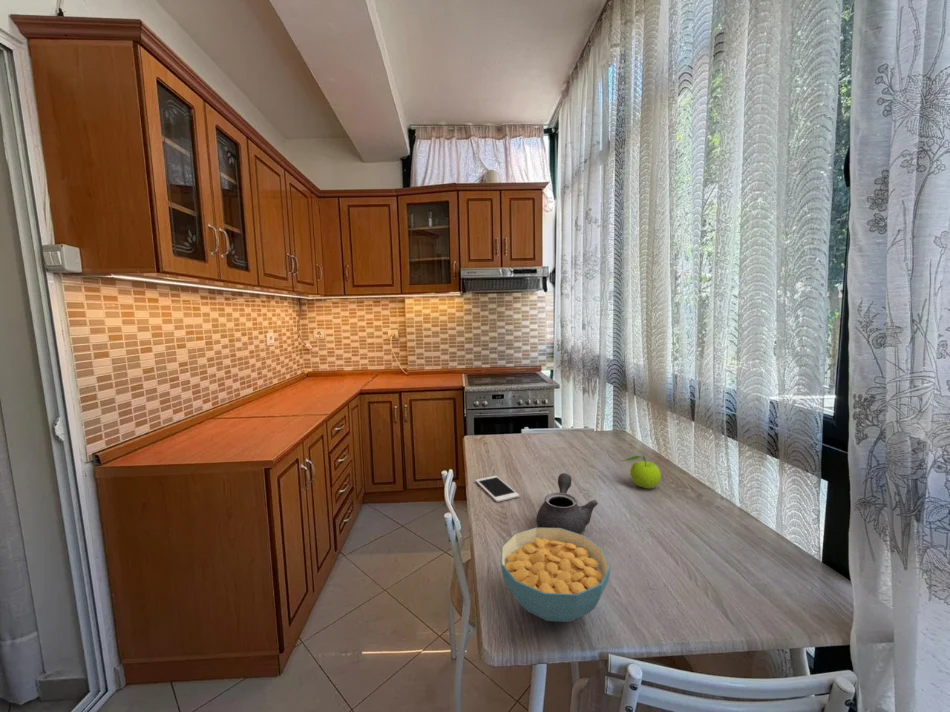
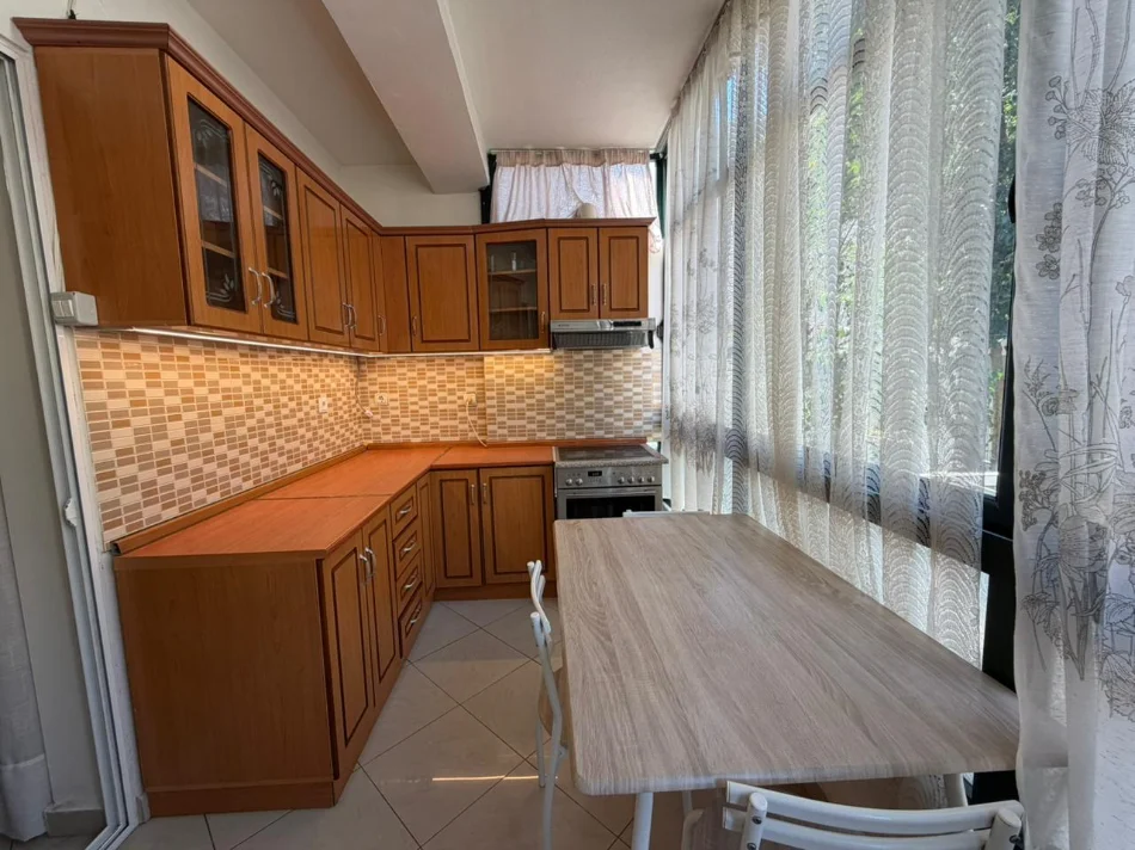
- teapot (565, 503)
- cell phone (496, 487)
- cereal bowl (553, 581)
- fruit (639, 470)
